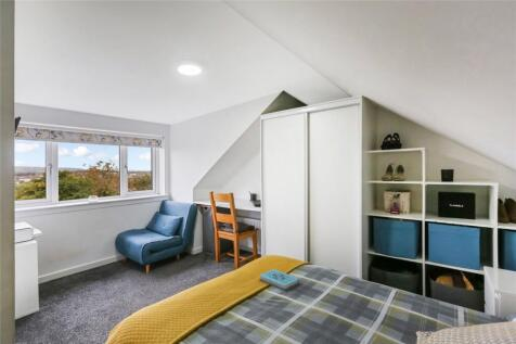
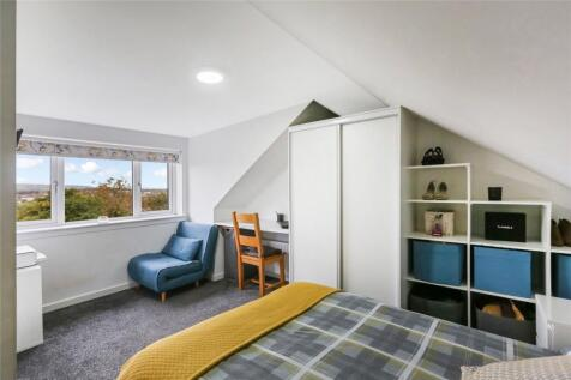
- book (279, 279)
